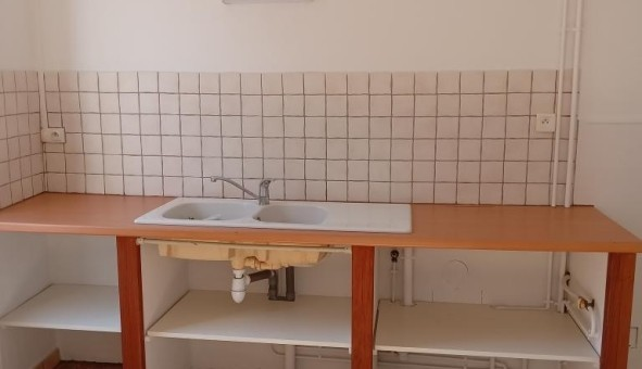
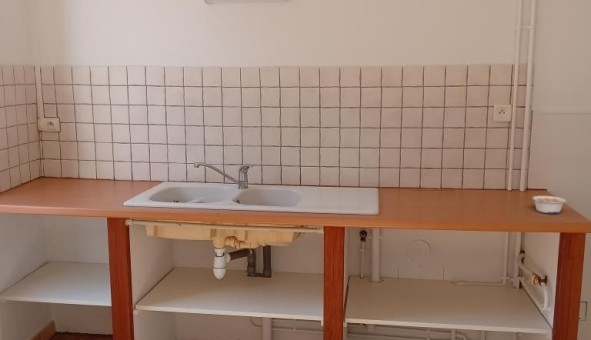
+ legume (548, 204)
